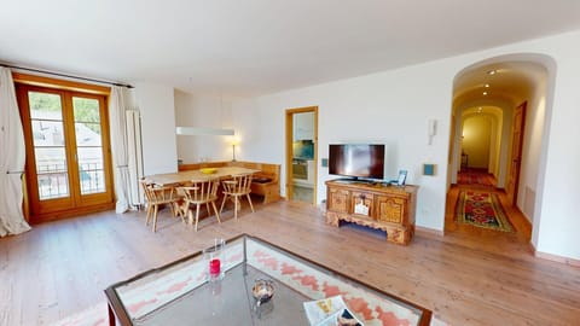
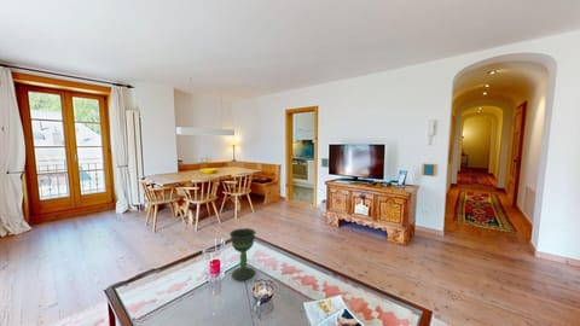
+ chalice (243, 252)
